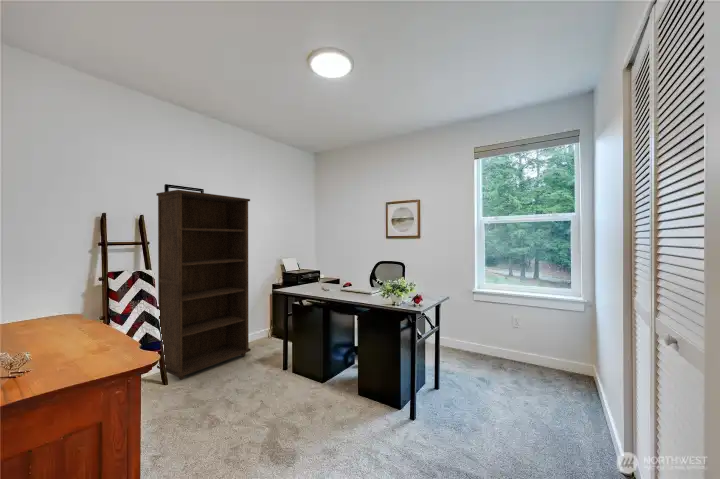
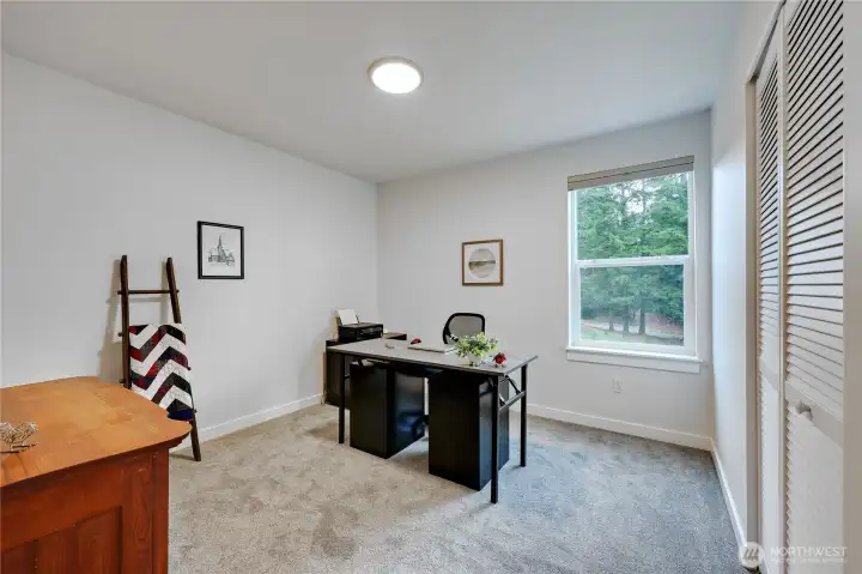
- bookcase (206, 279)
